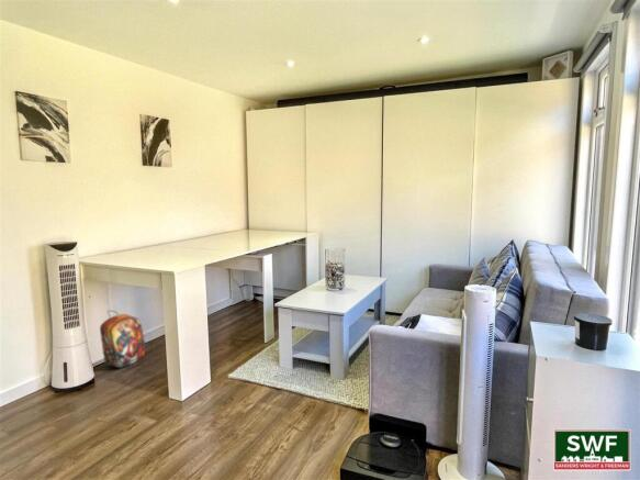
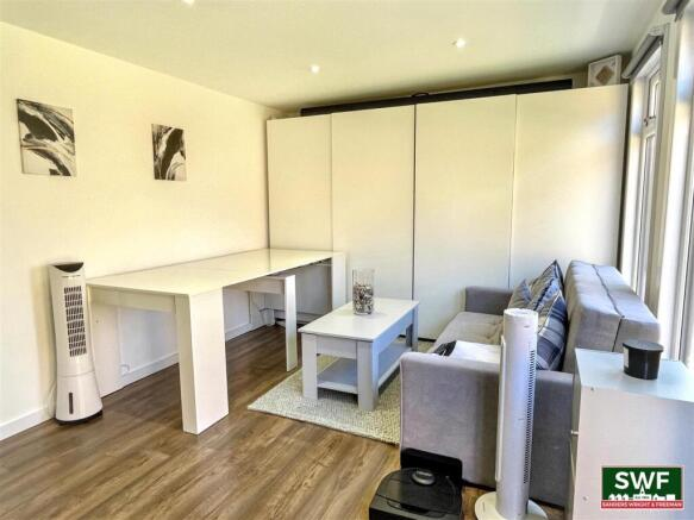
- backpack (122, 336)
